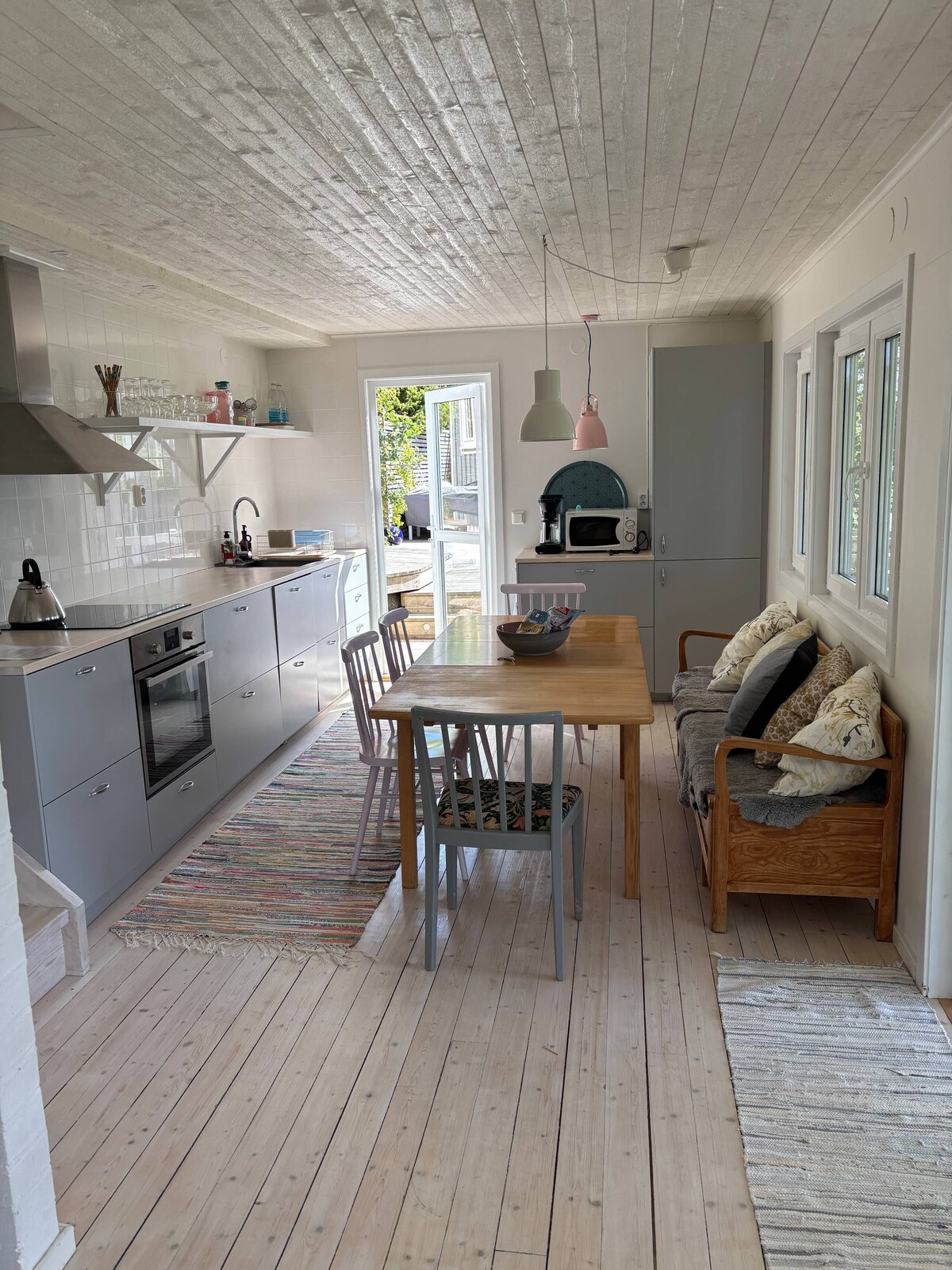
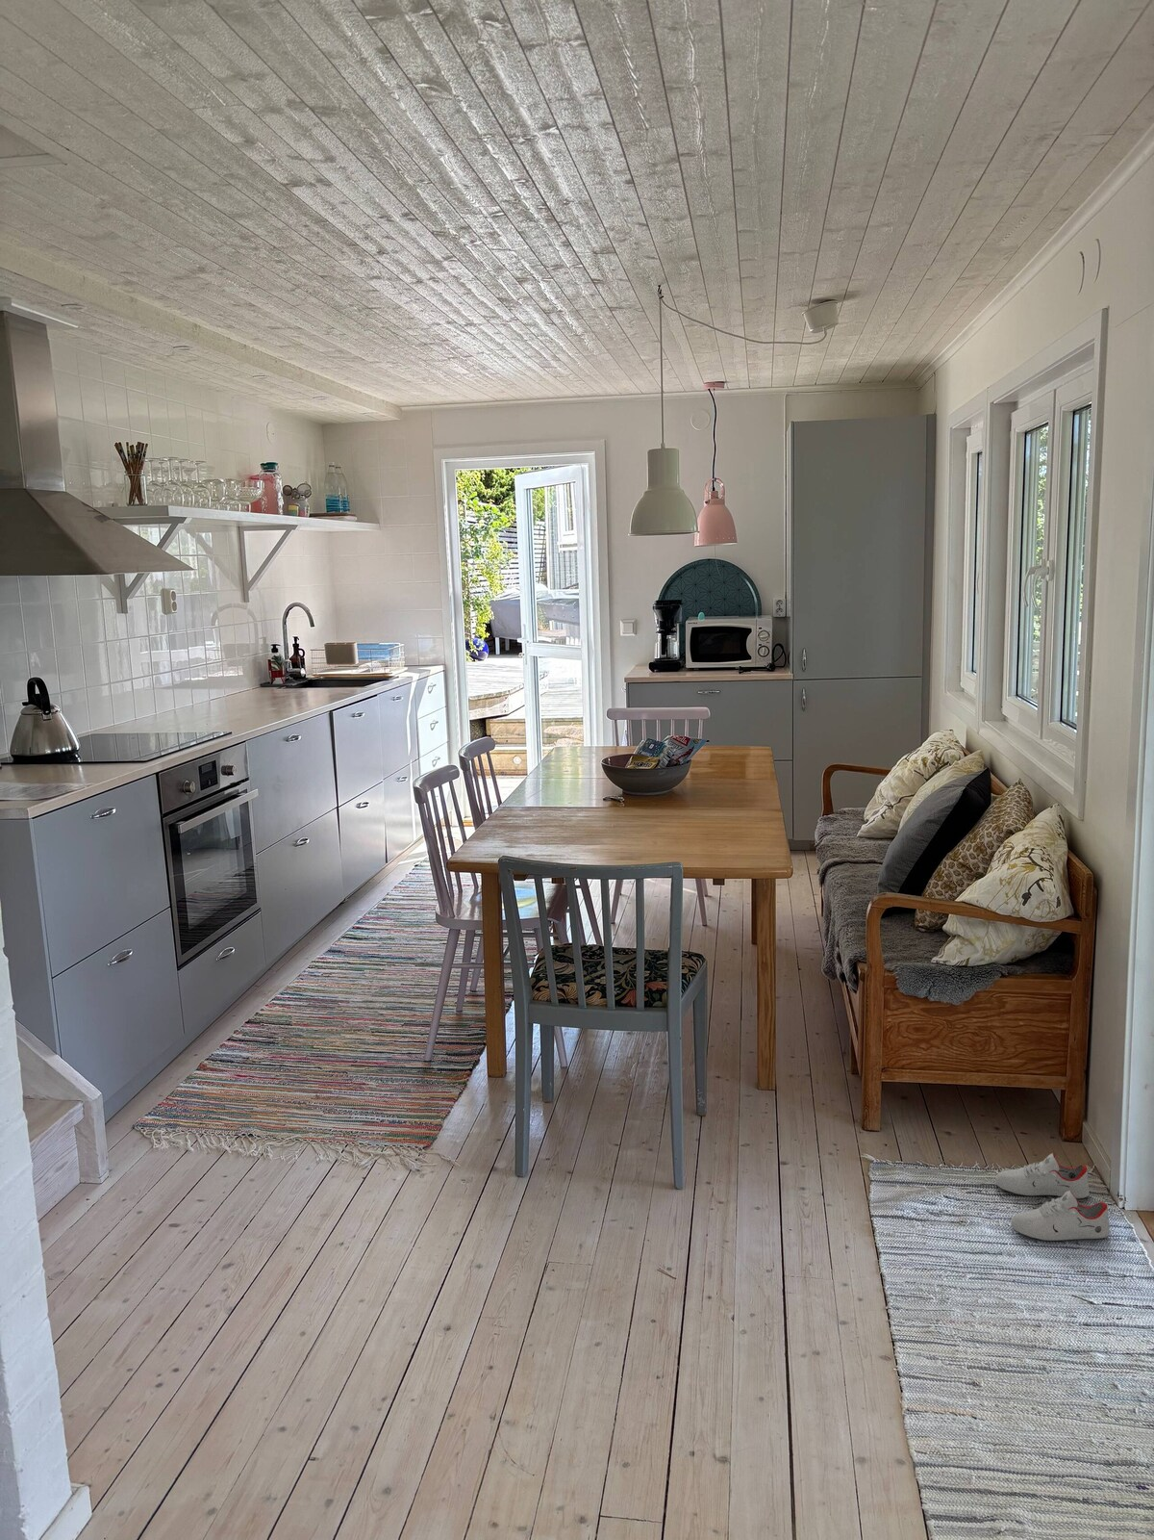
+ shoe (1051, 1192)
